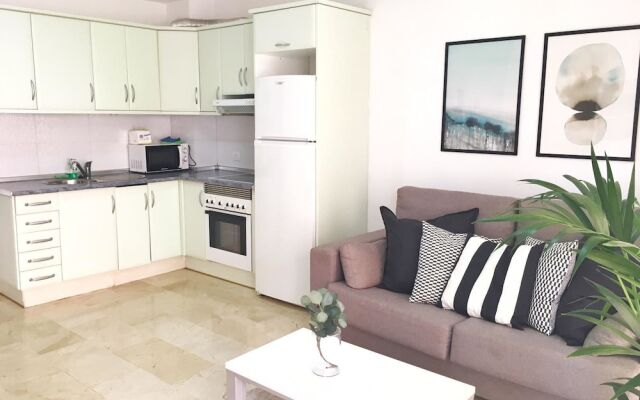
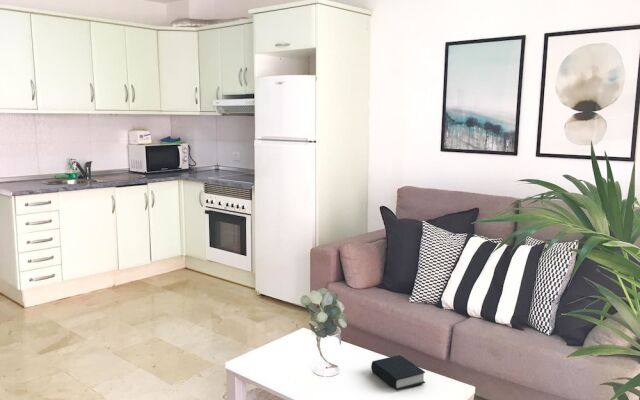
+ book (397, 371)
